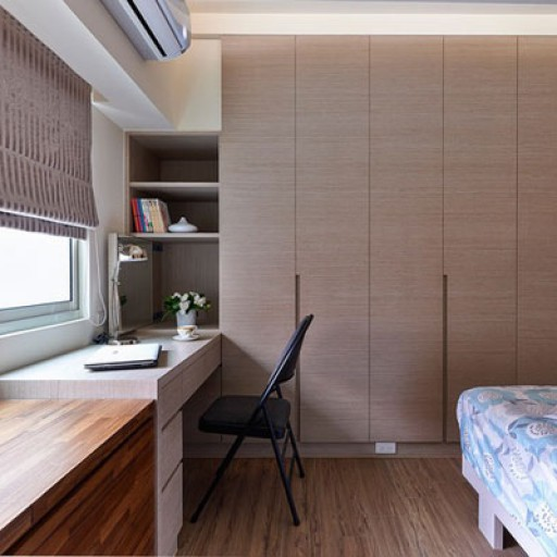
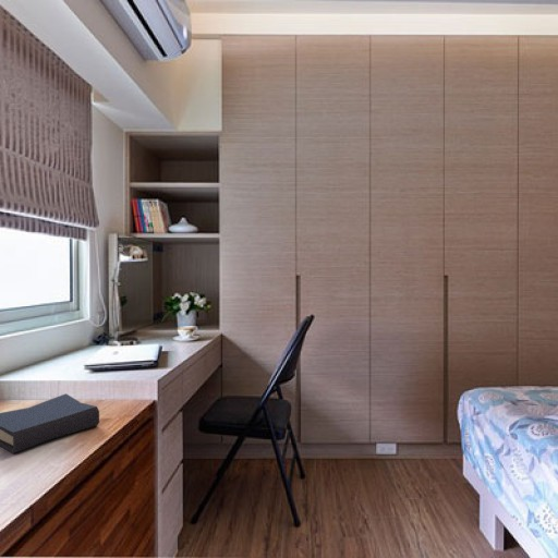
+ hardback book (44, 420)
